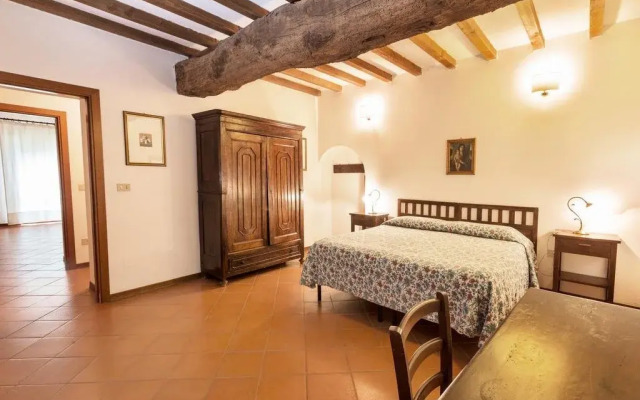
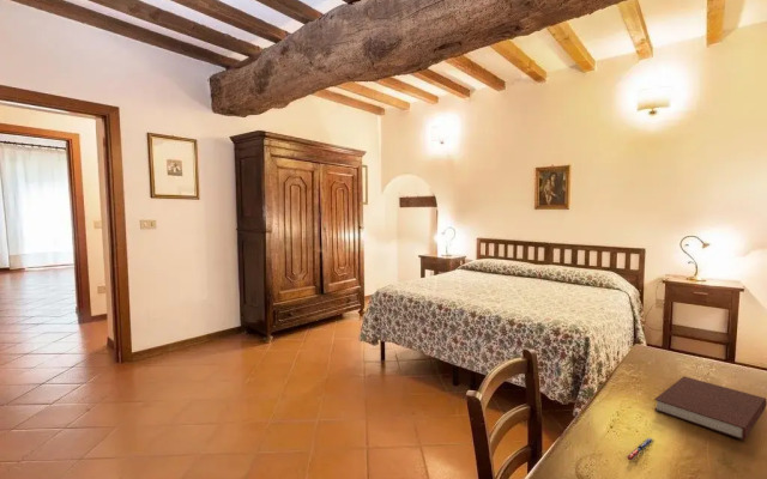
+ pen (640, 447)
+ notebook (709, 404)
